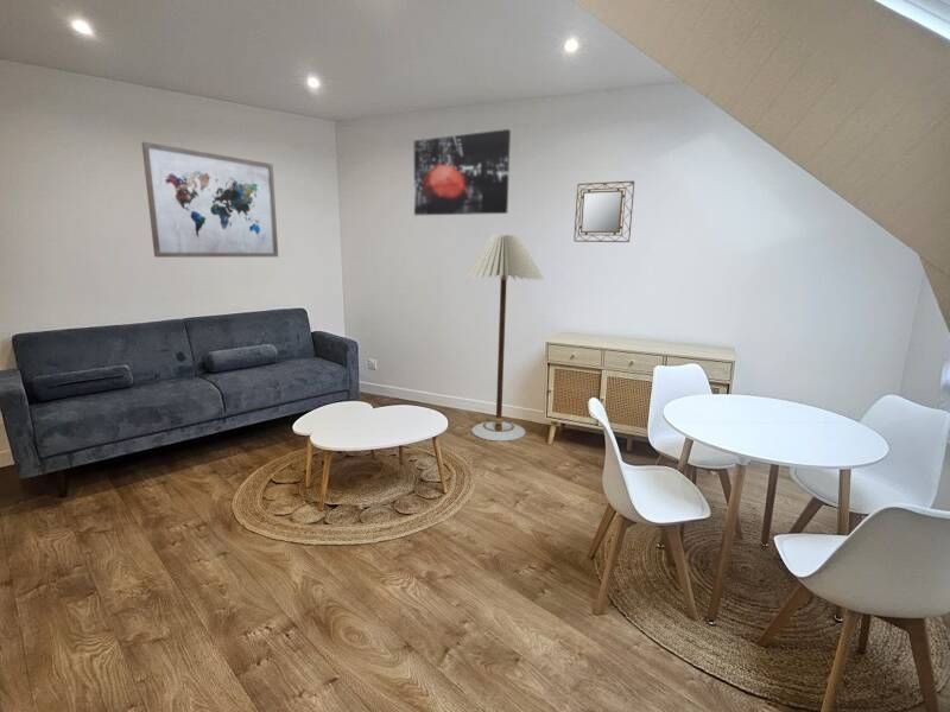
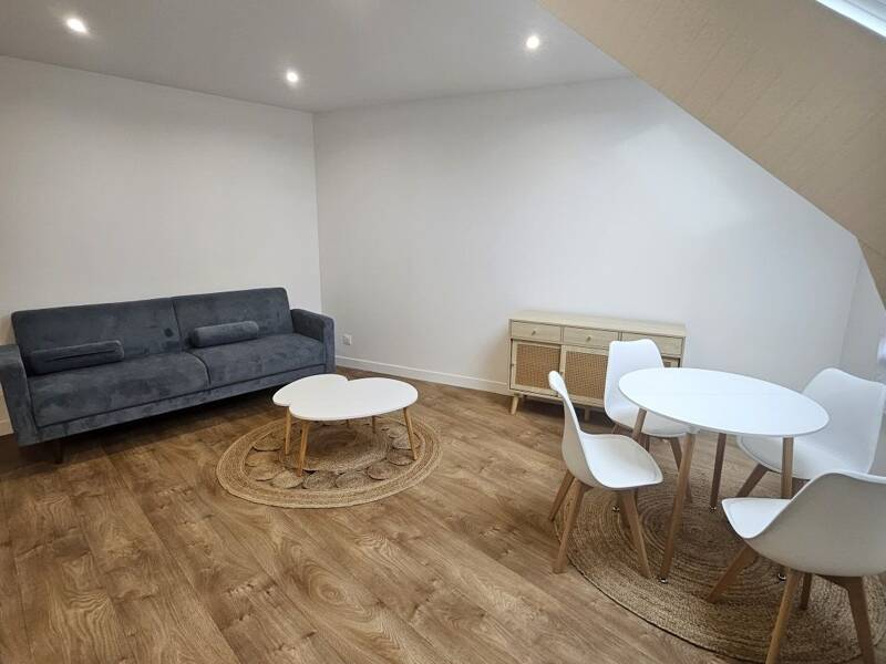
- wall art (458, 176)
- floor lamp (501, 337)
- home mirror (602, 211)
- wall art (218, 206)
